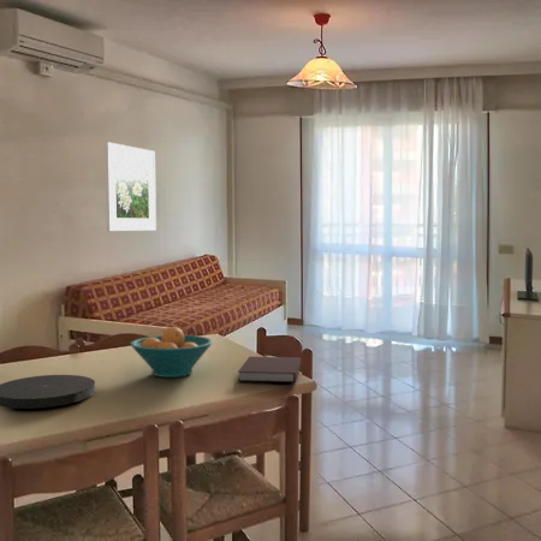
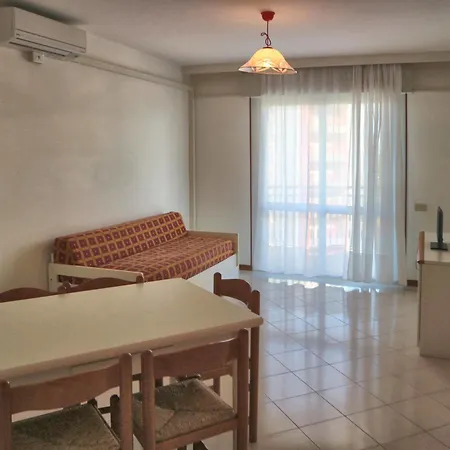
- plate (44, 390)
- notebook (270, 368)
- fruit bowl (172, 350)
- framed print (132, 189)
